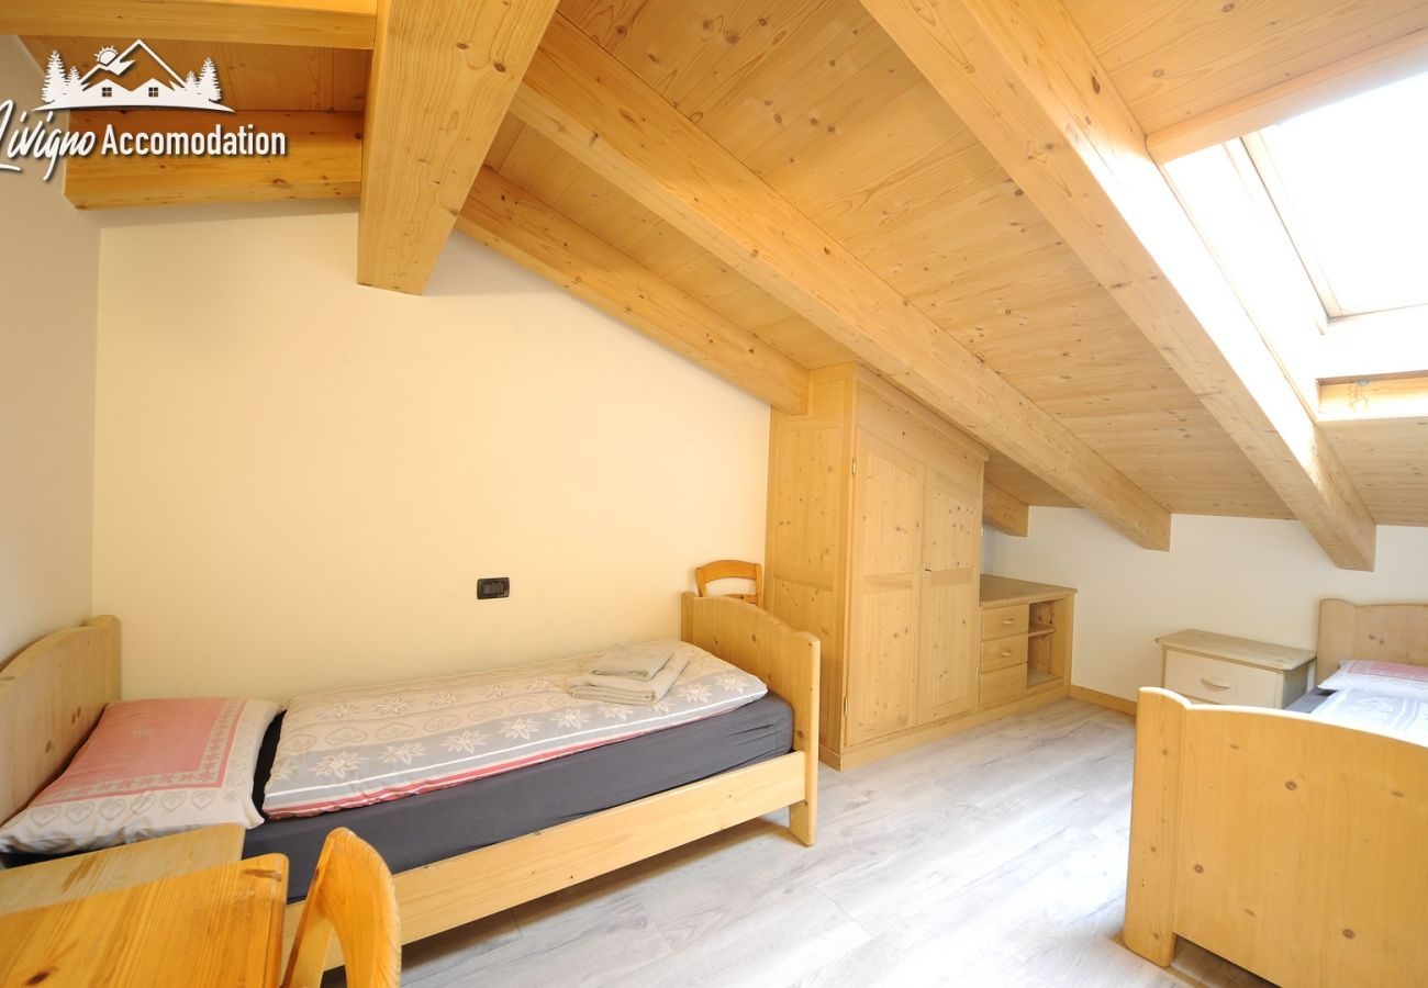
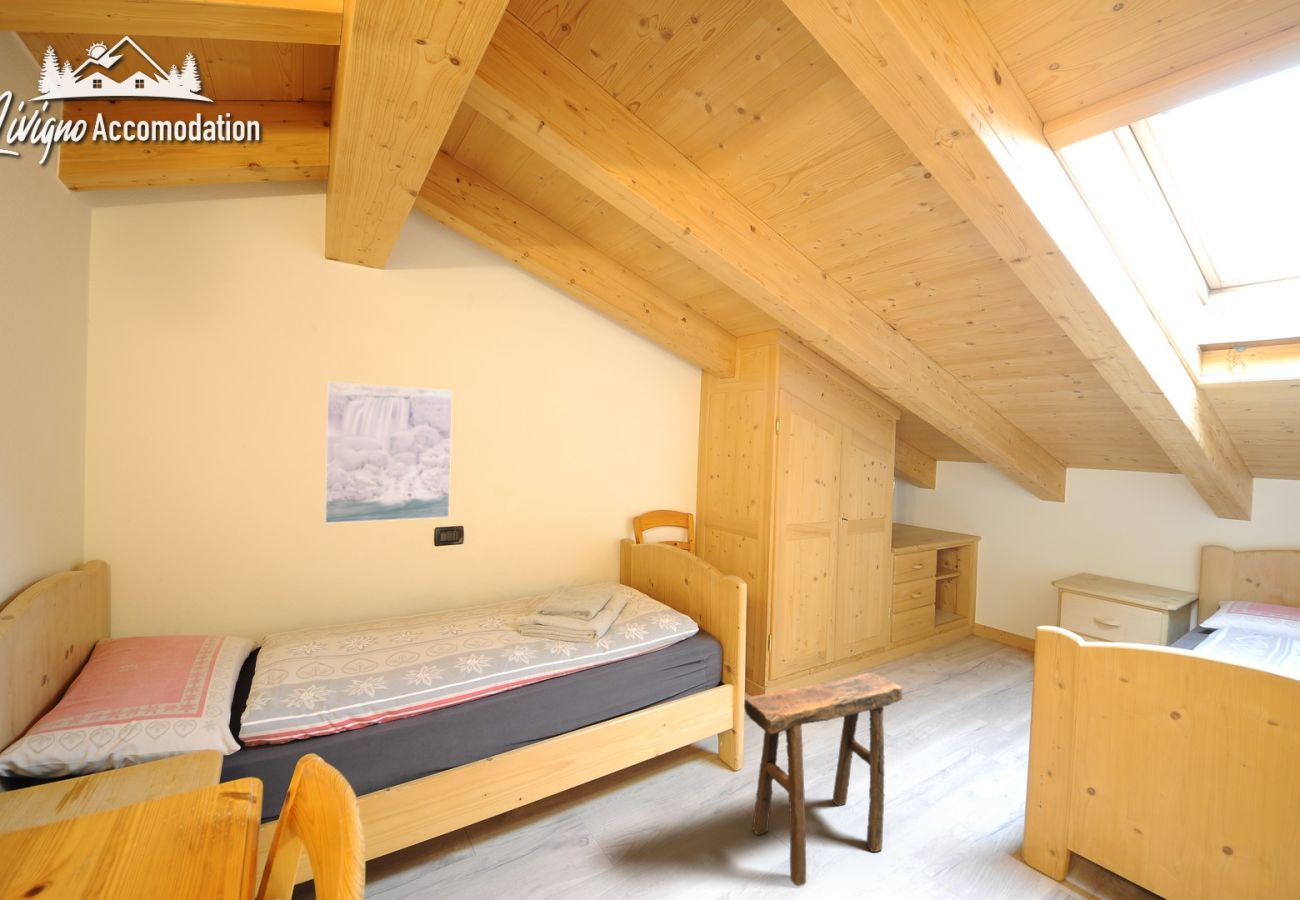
+ stool (837, 764)
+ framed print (391, 453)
